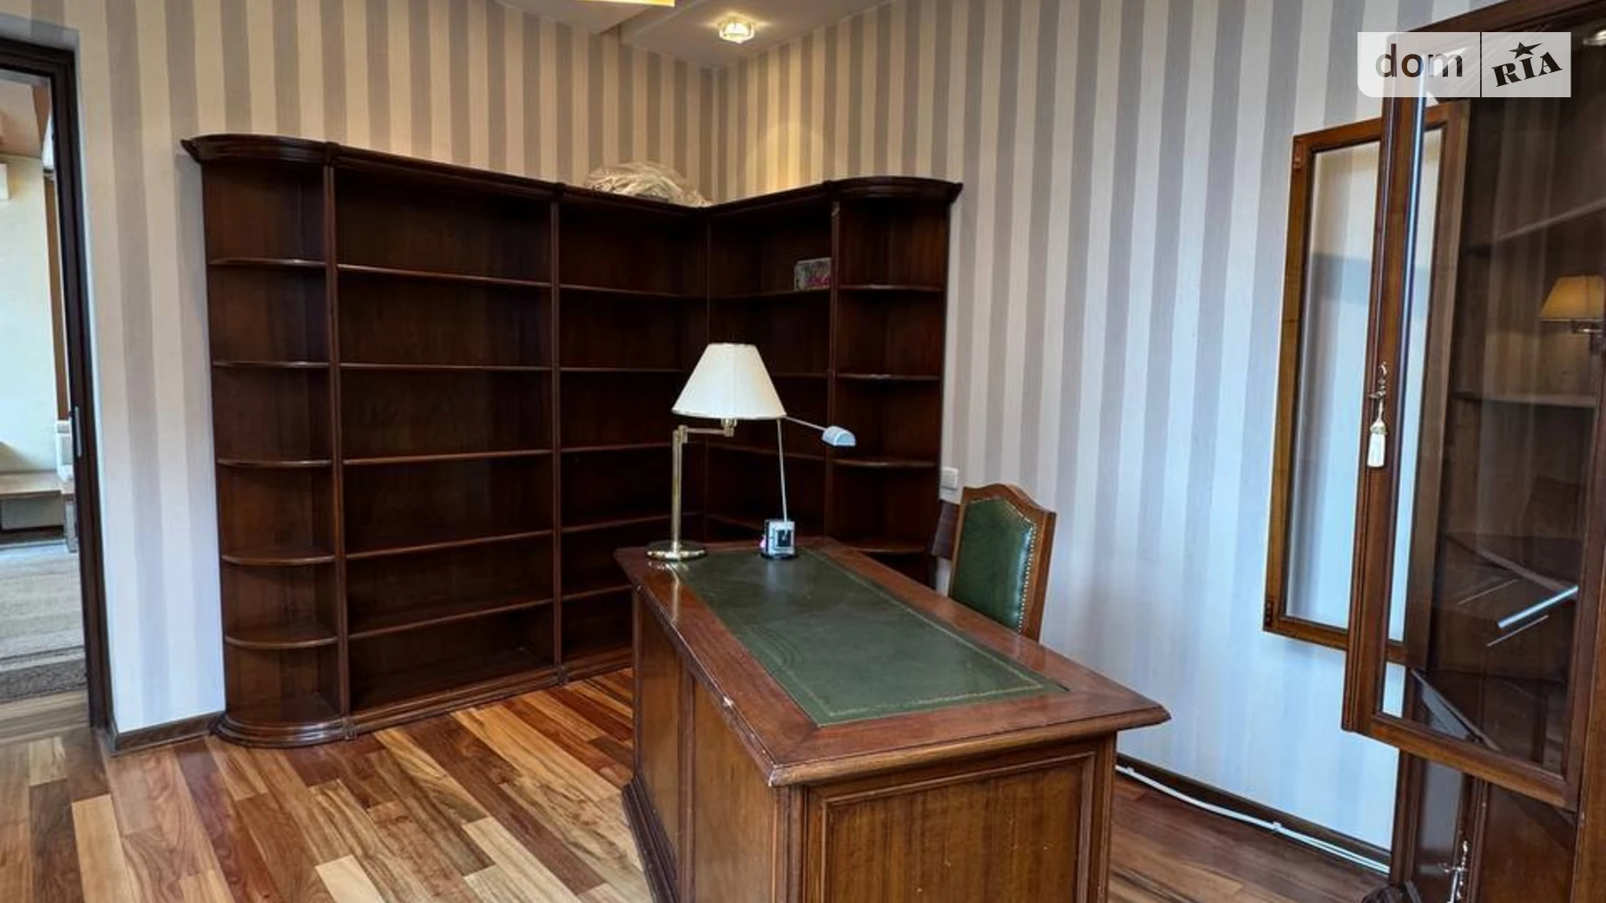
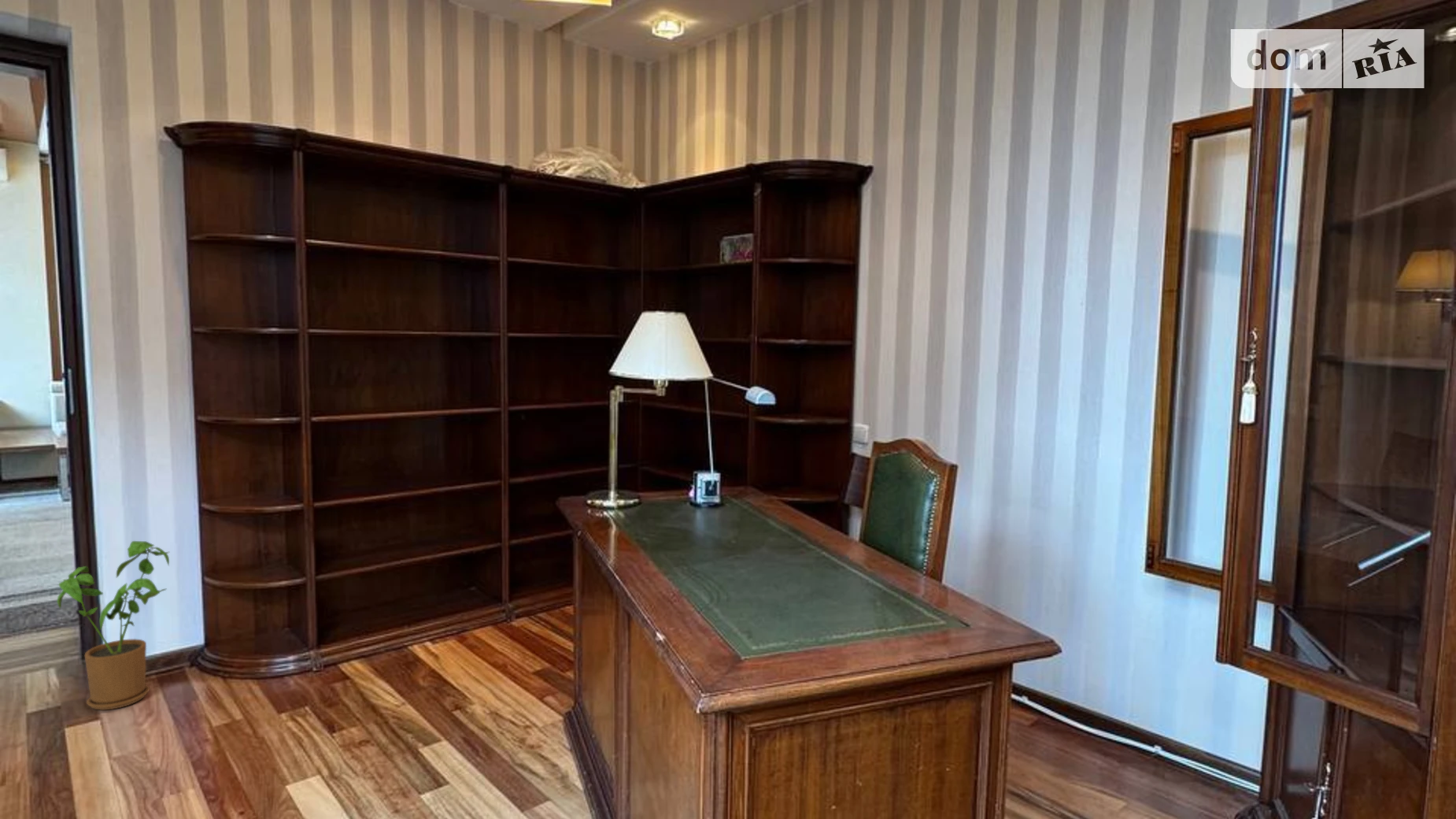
+ house plant (121, 623)
